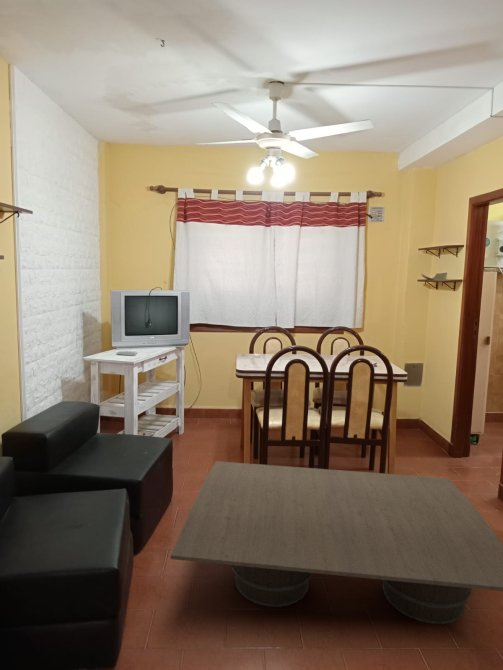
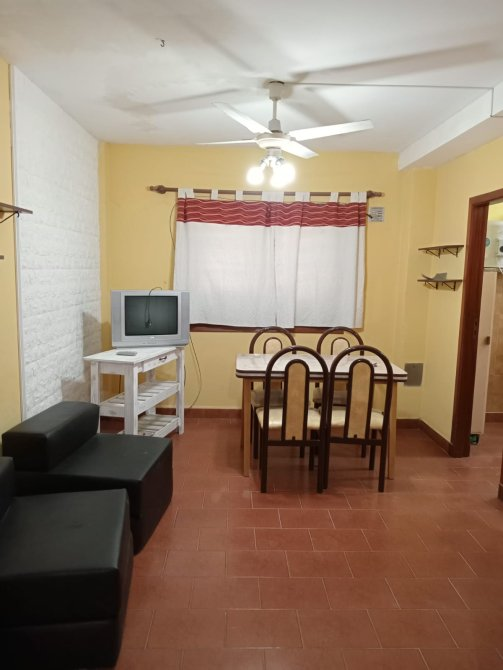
- coffee table (333, 542)
